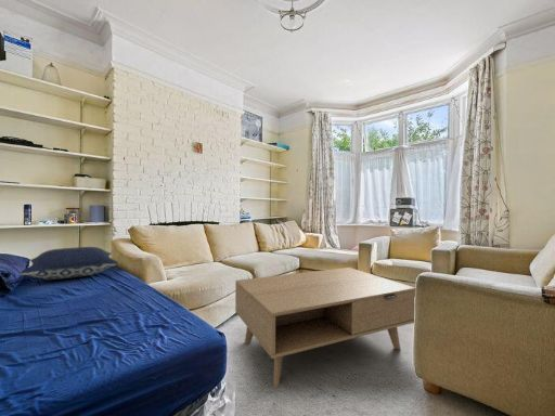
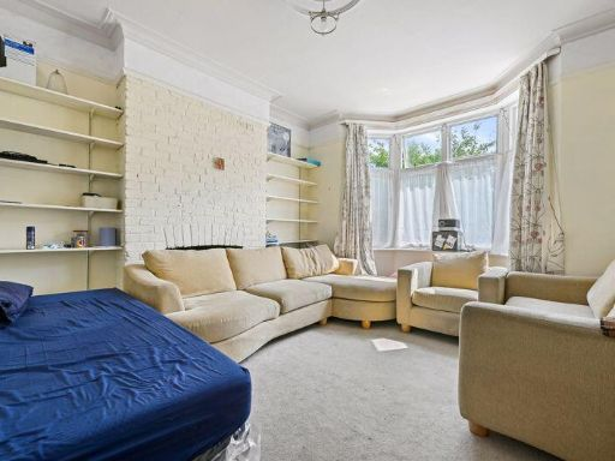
- pillow (73, 261)
- coffee table (322, 315)
